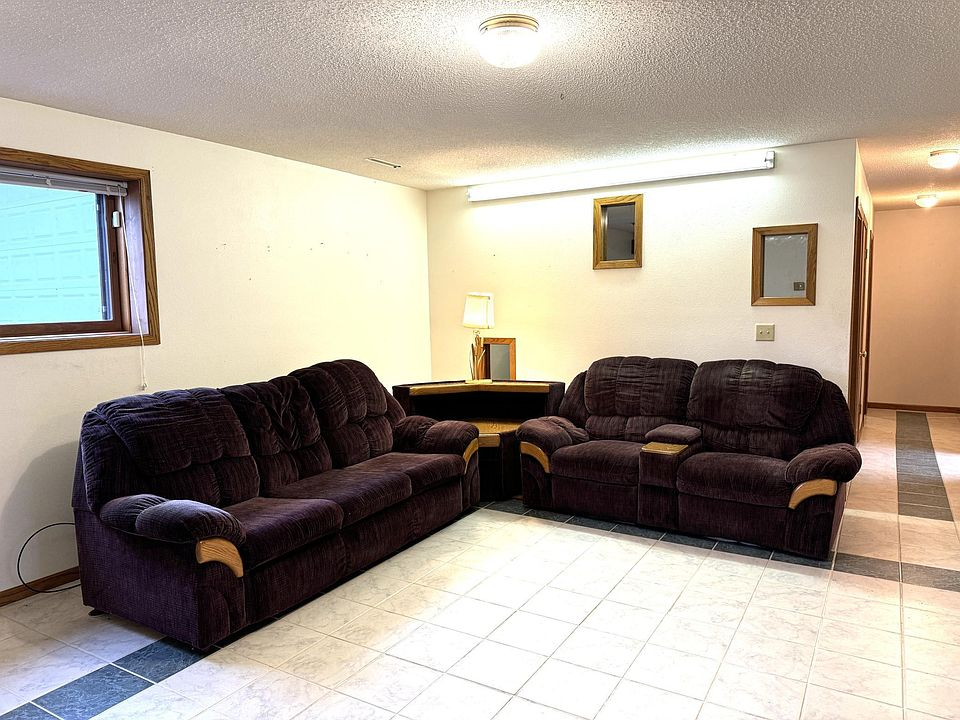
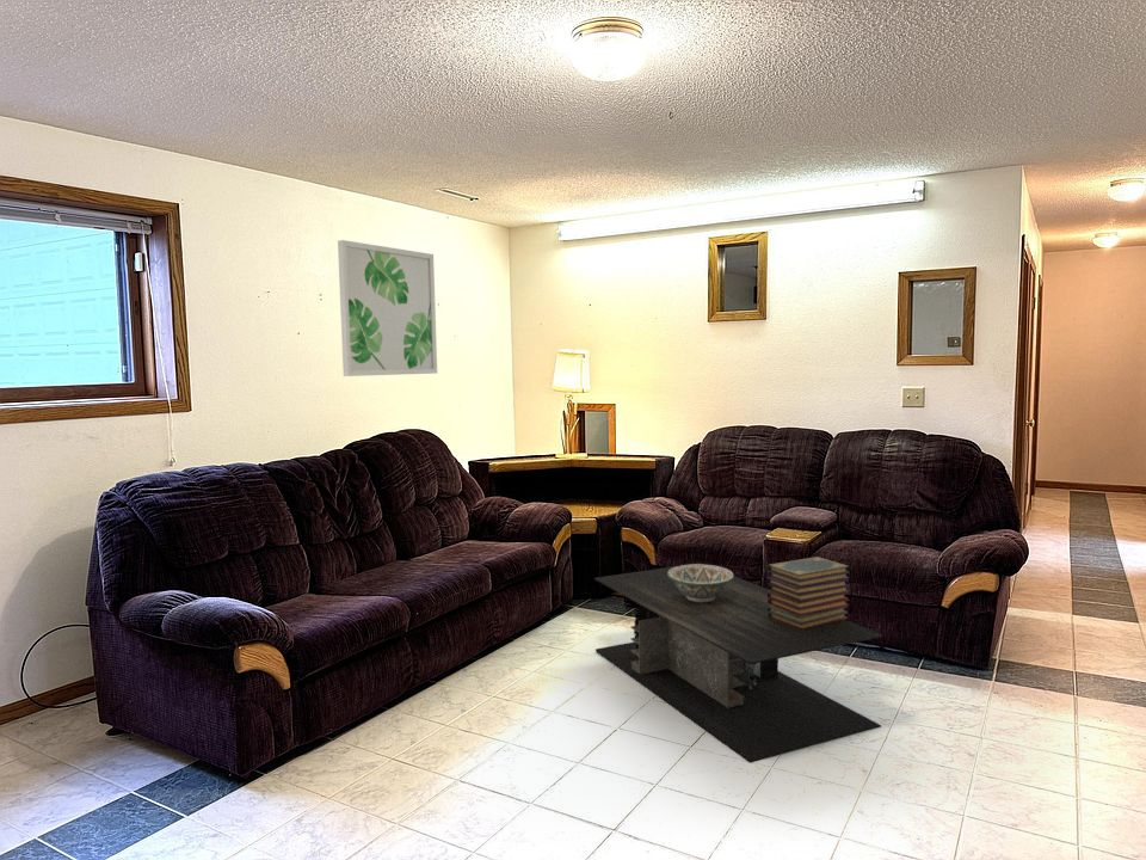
+ coffee table (720, 643)
+ decorative bowl (700, 584)
+ book stack (807, 591)
+ wall art (390, 311)
